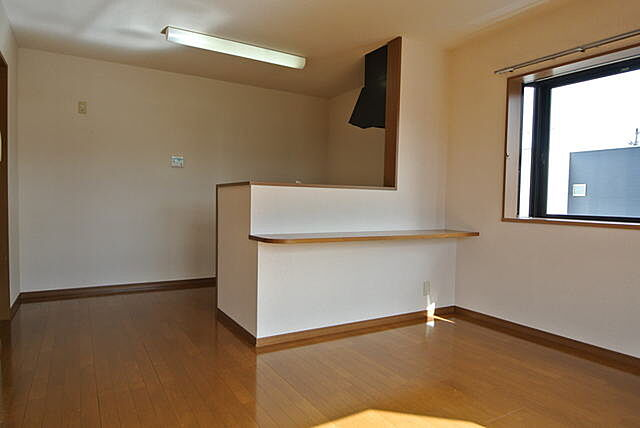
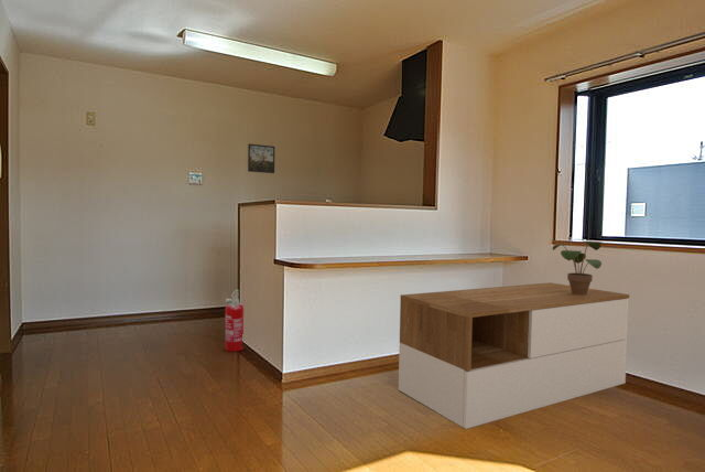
+ fire extinguisher (235, 319)
+ potted plant (578, 267)
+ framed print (261, 159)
+ storage bench (517, 341)
